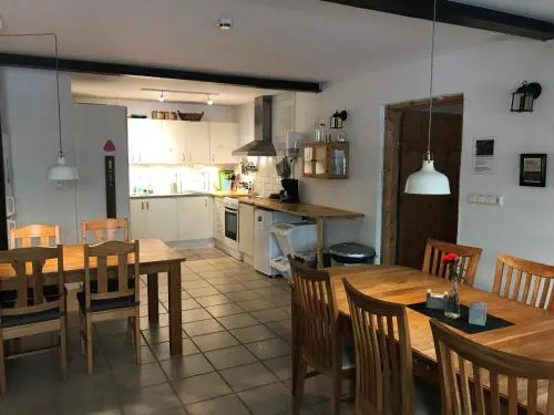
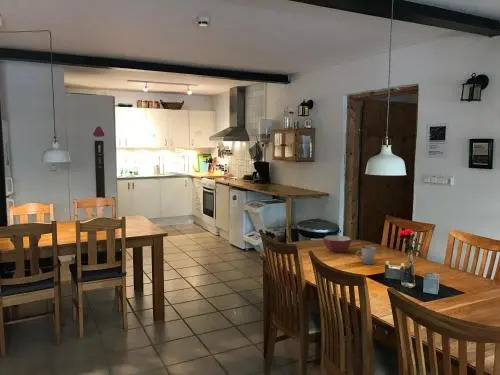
+ bowl (336, 244)
+ cup (365, 255)
